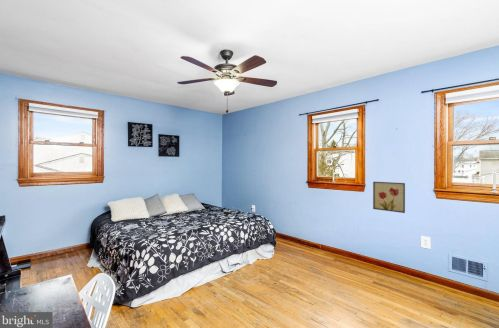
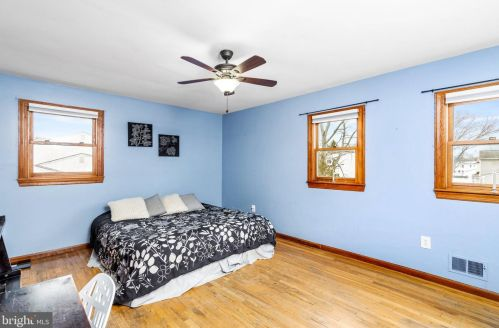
- wall art (388, 196)
